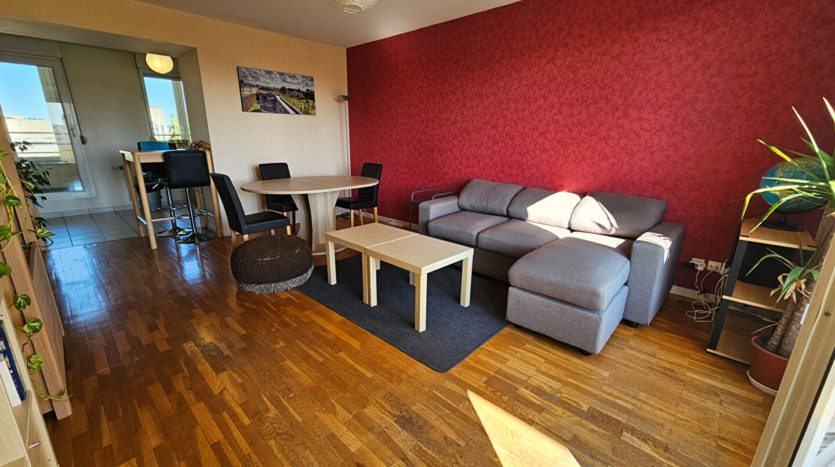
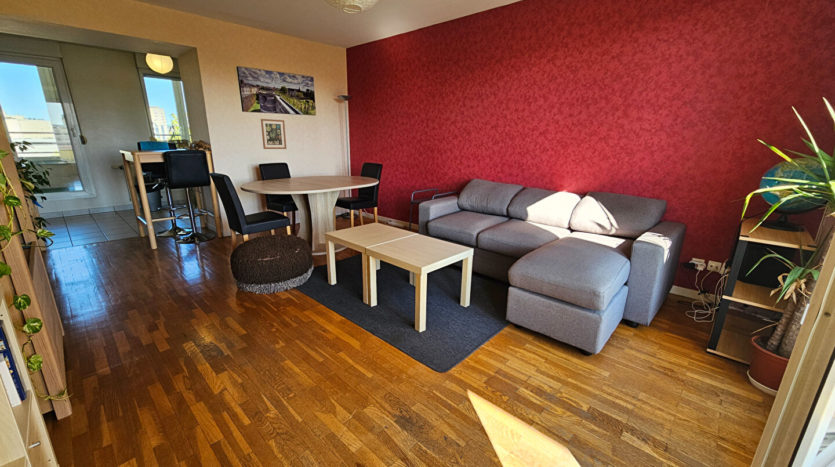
+ wall art (274, 134)
